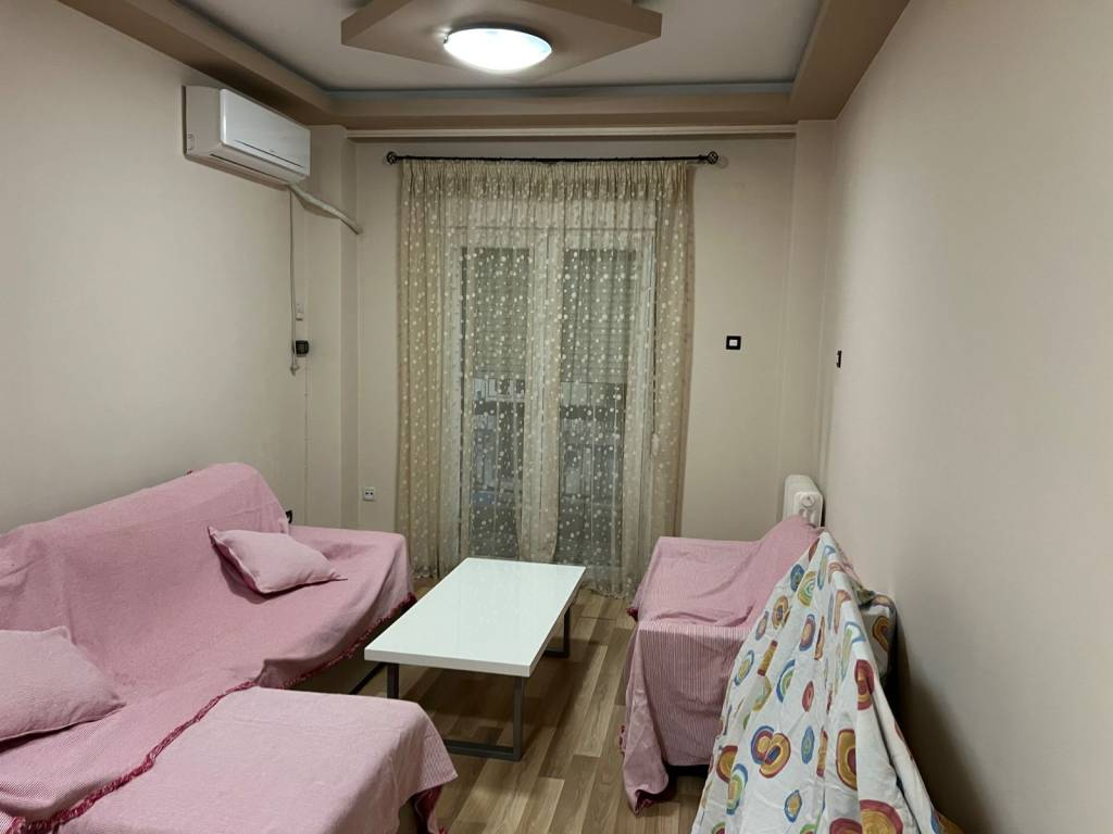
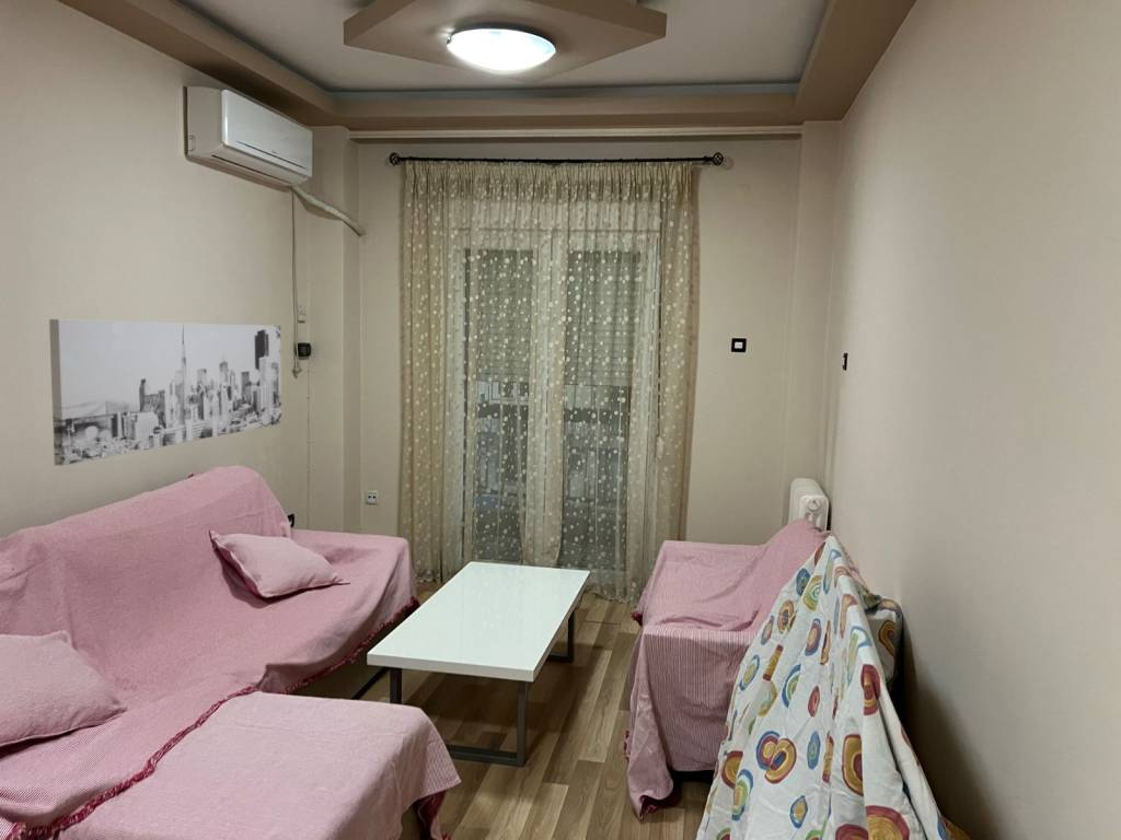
+ wall art (188, 382)
